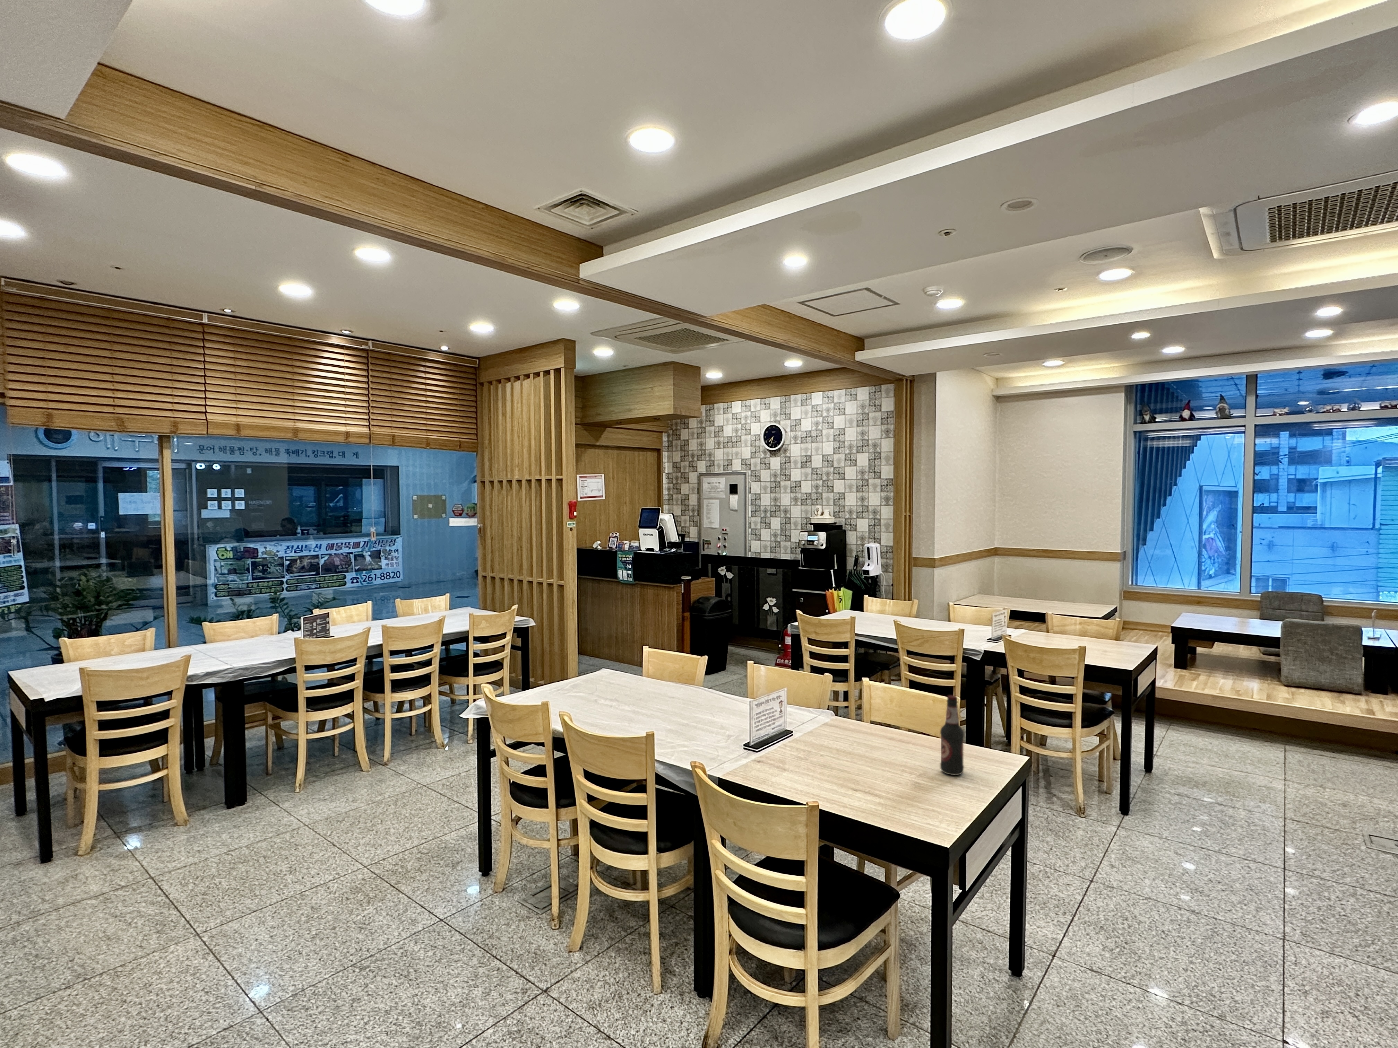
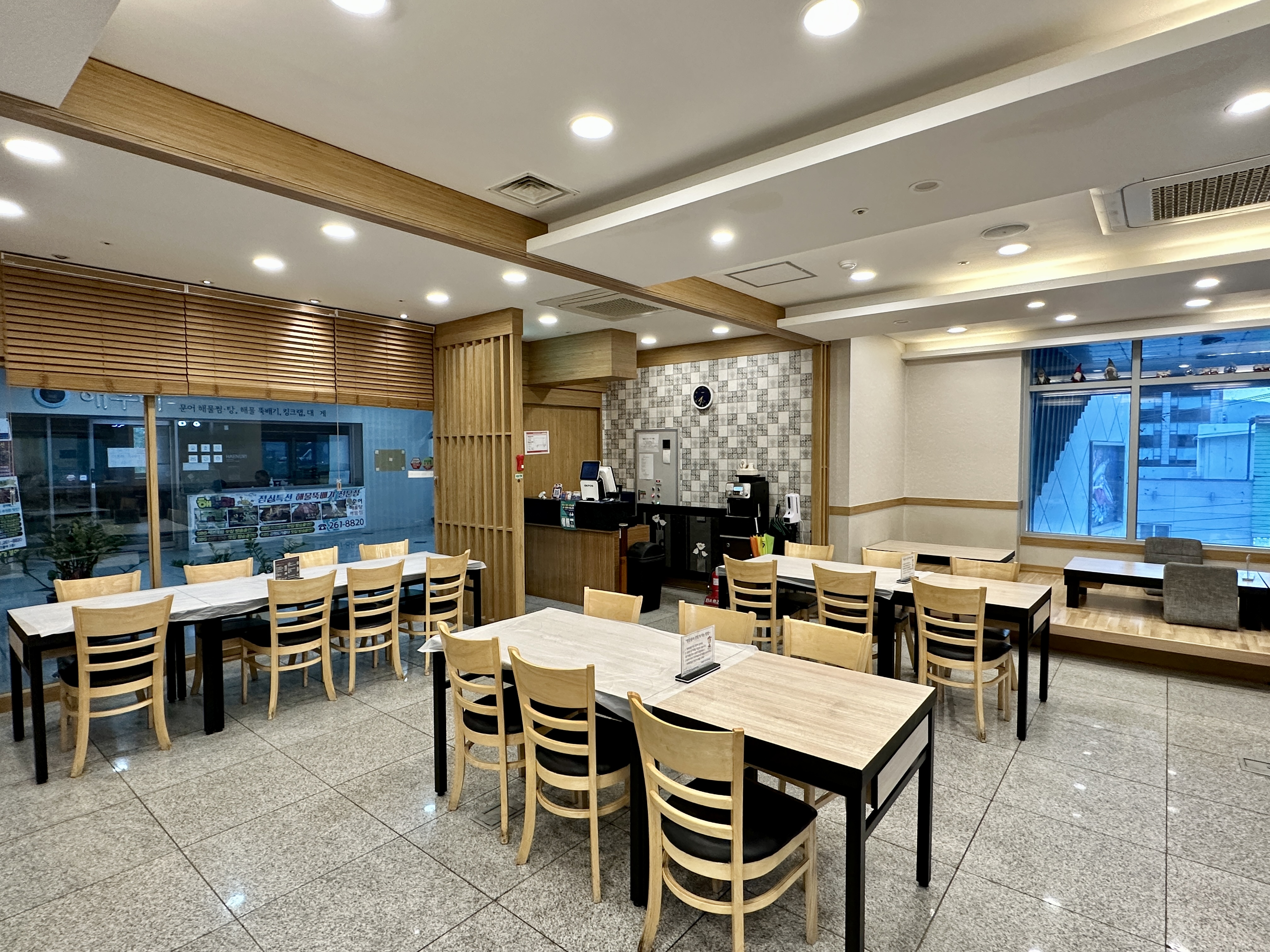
- bottle (952, 734)
